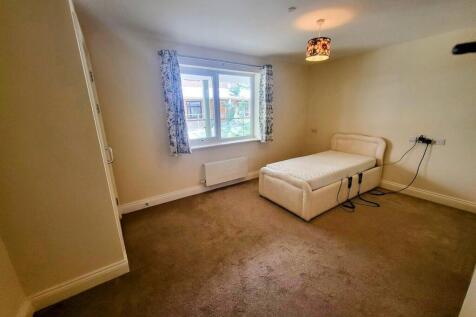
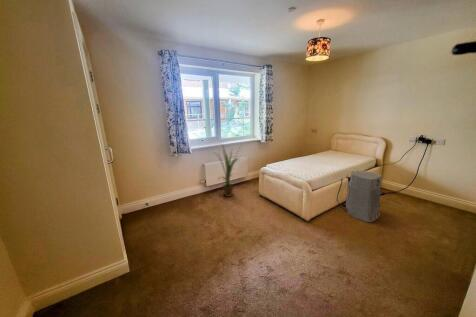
+ house plant (224, 169)
+ air purifier (363, 194)
